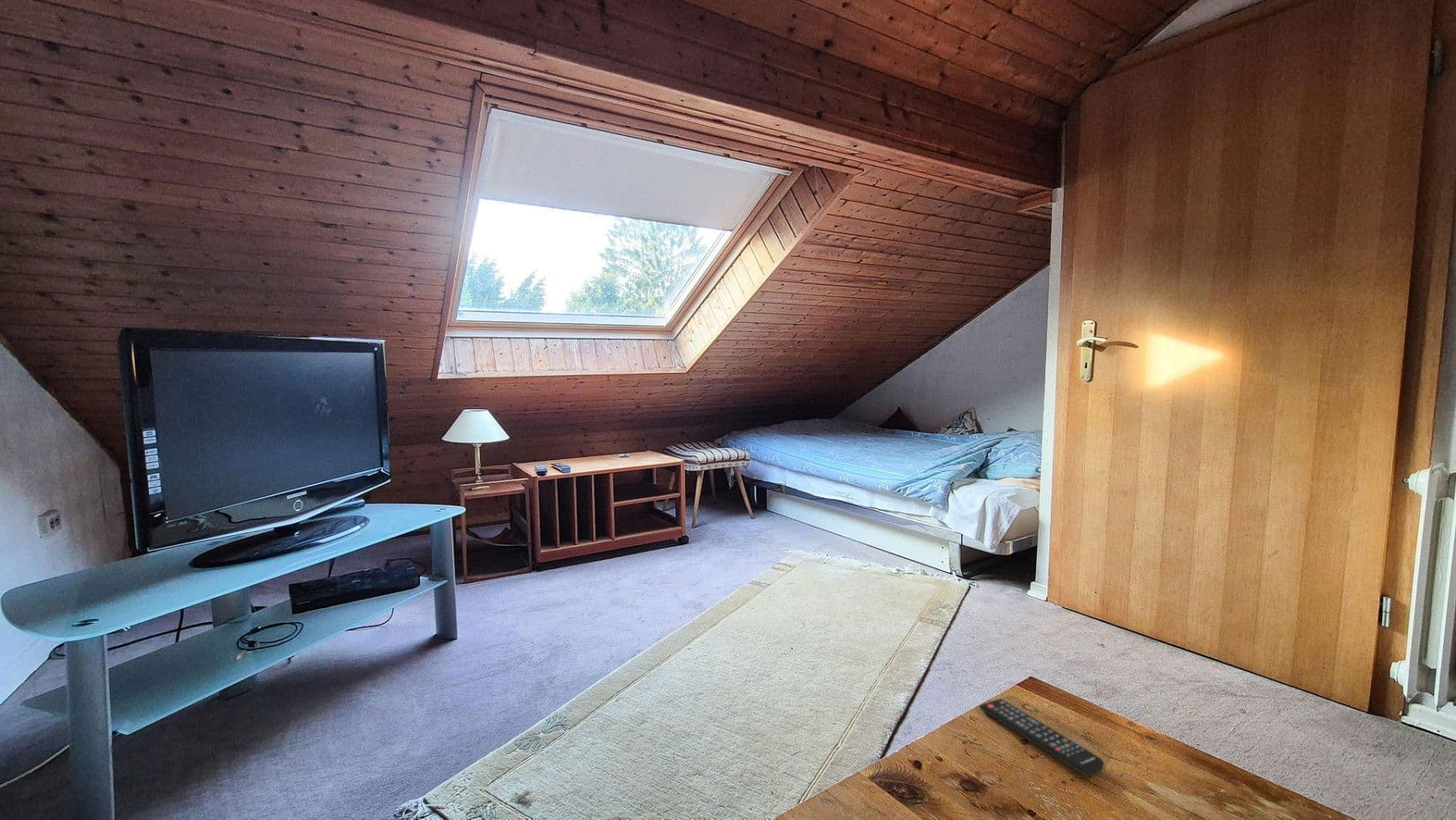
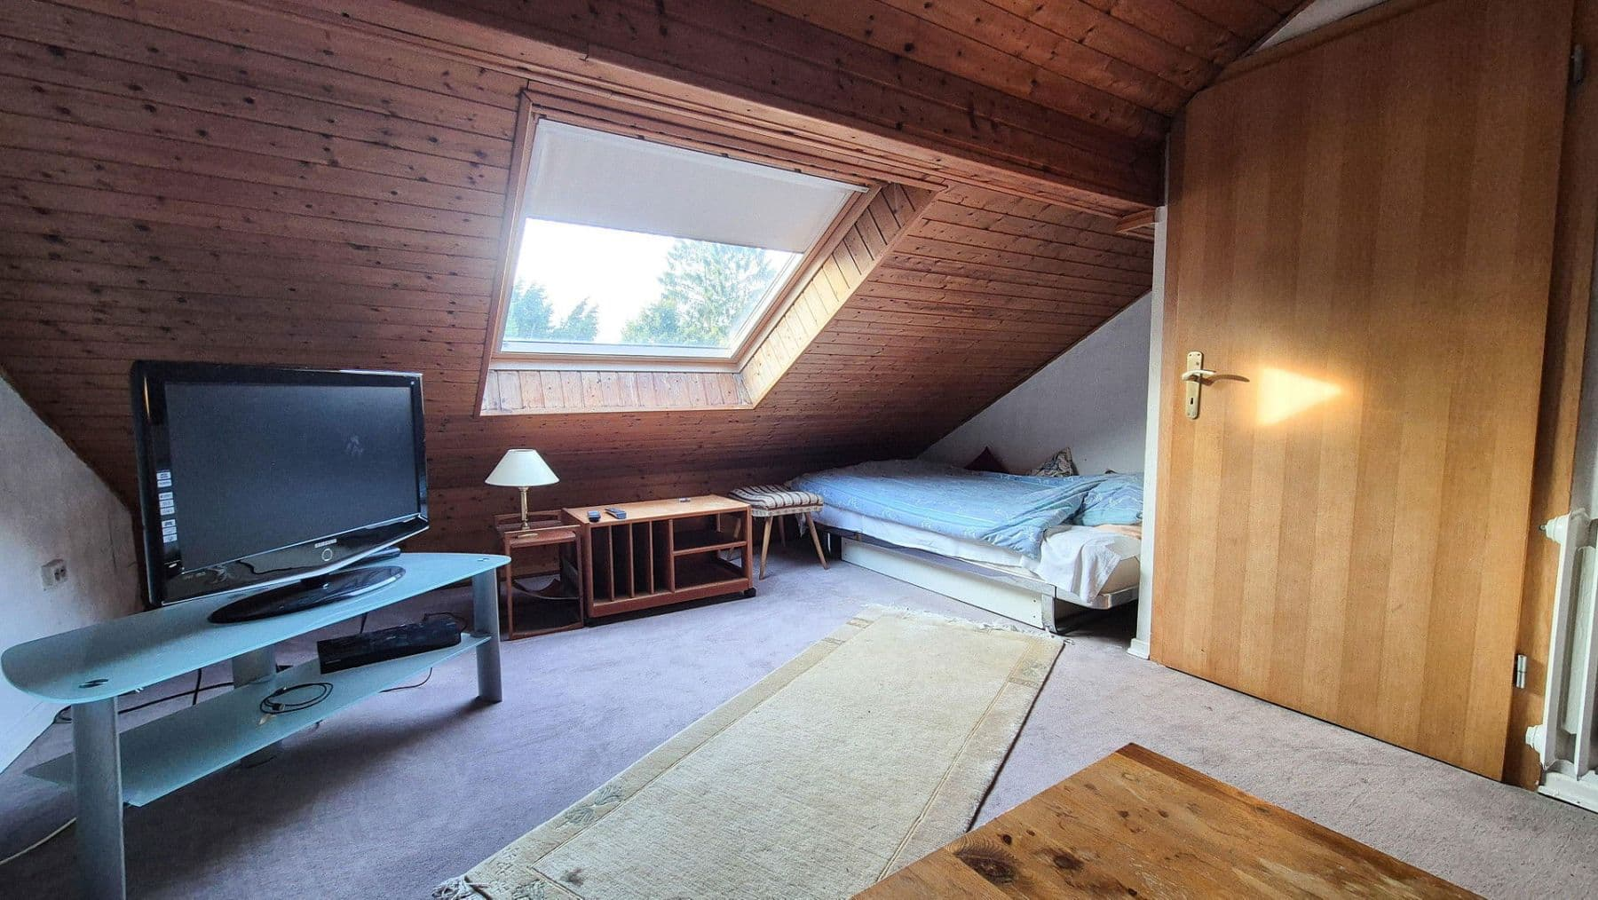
- remote control (1036, 733)
